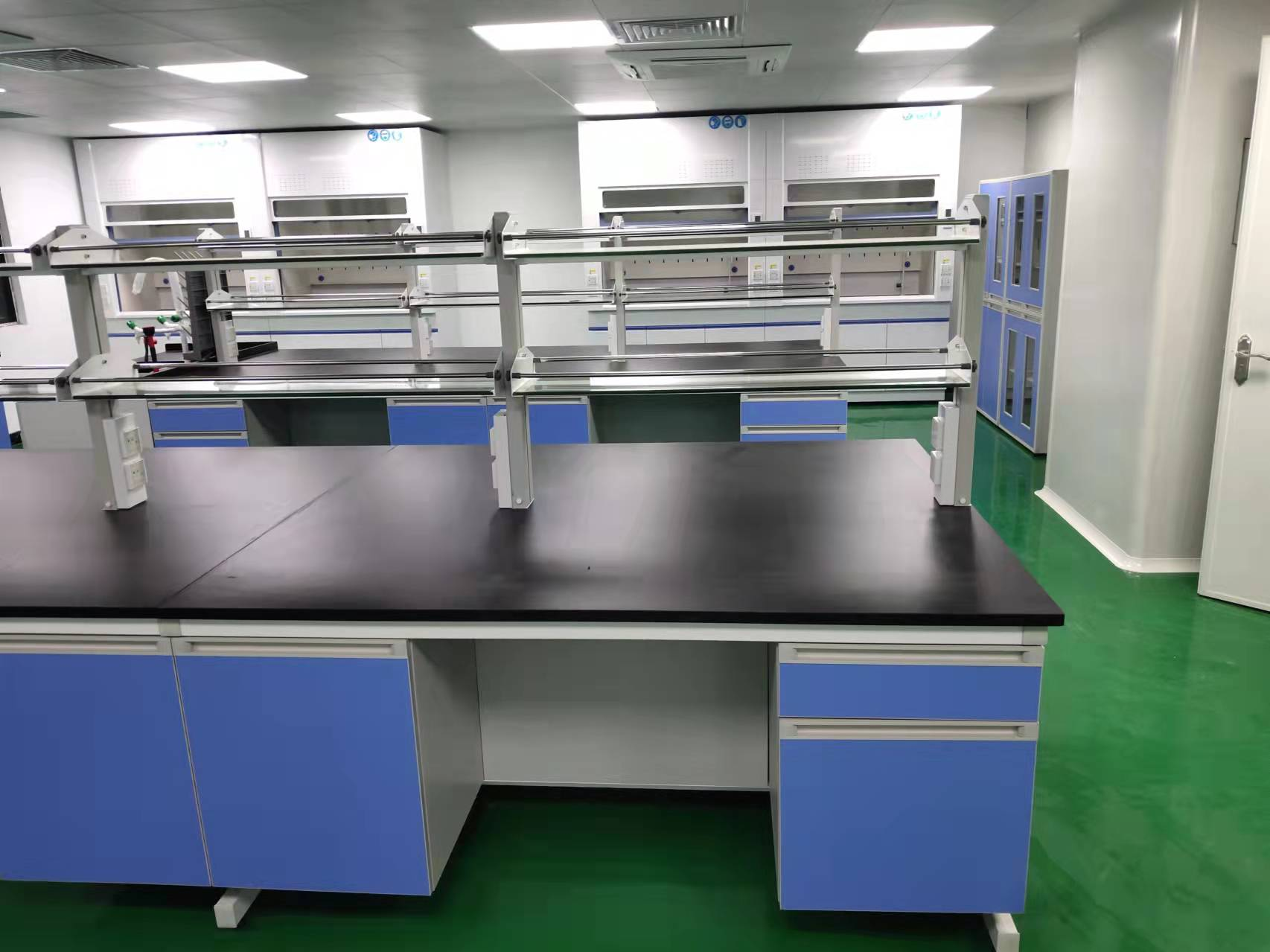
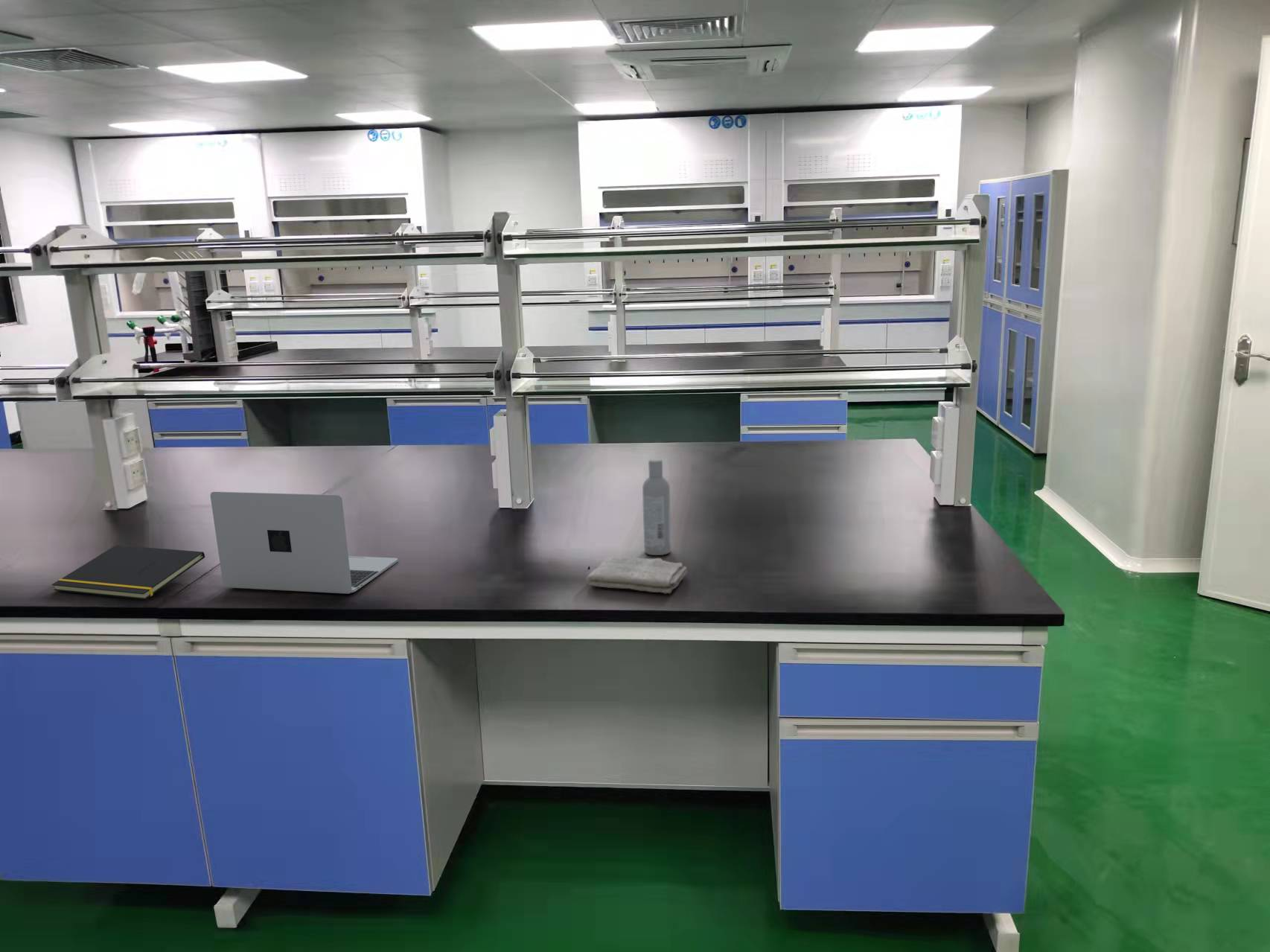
+ laptop (308, 528)
+ bottle (656, 506)
+ notepad (130, 570)
+ washcloth (637, 573)
